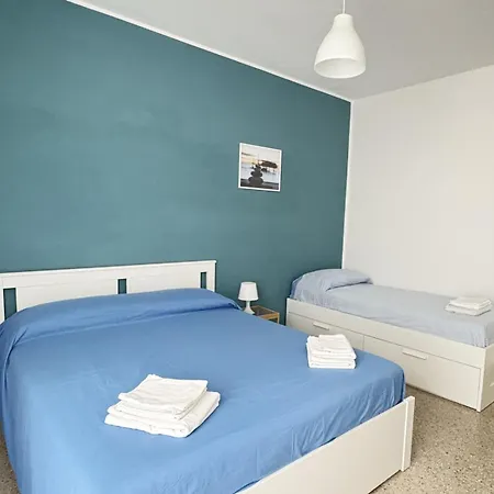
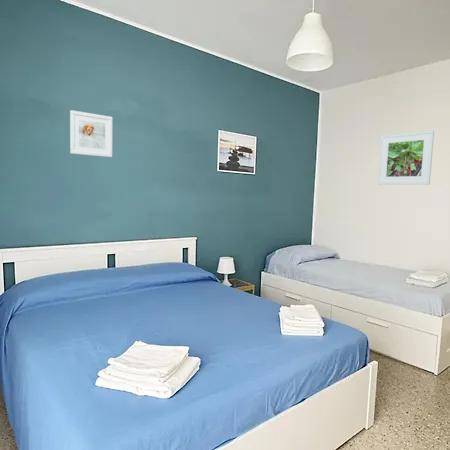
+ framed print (404, 159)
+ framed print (91, 134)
